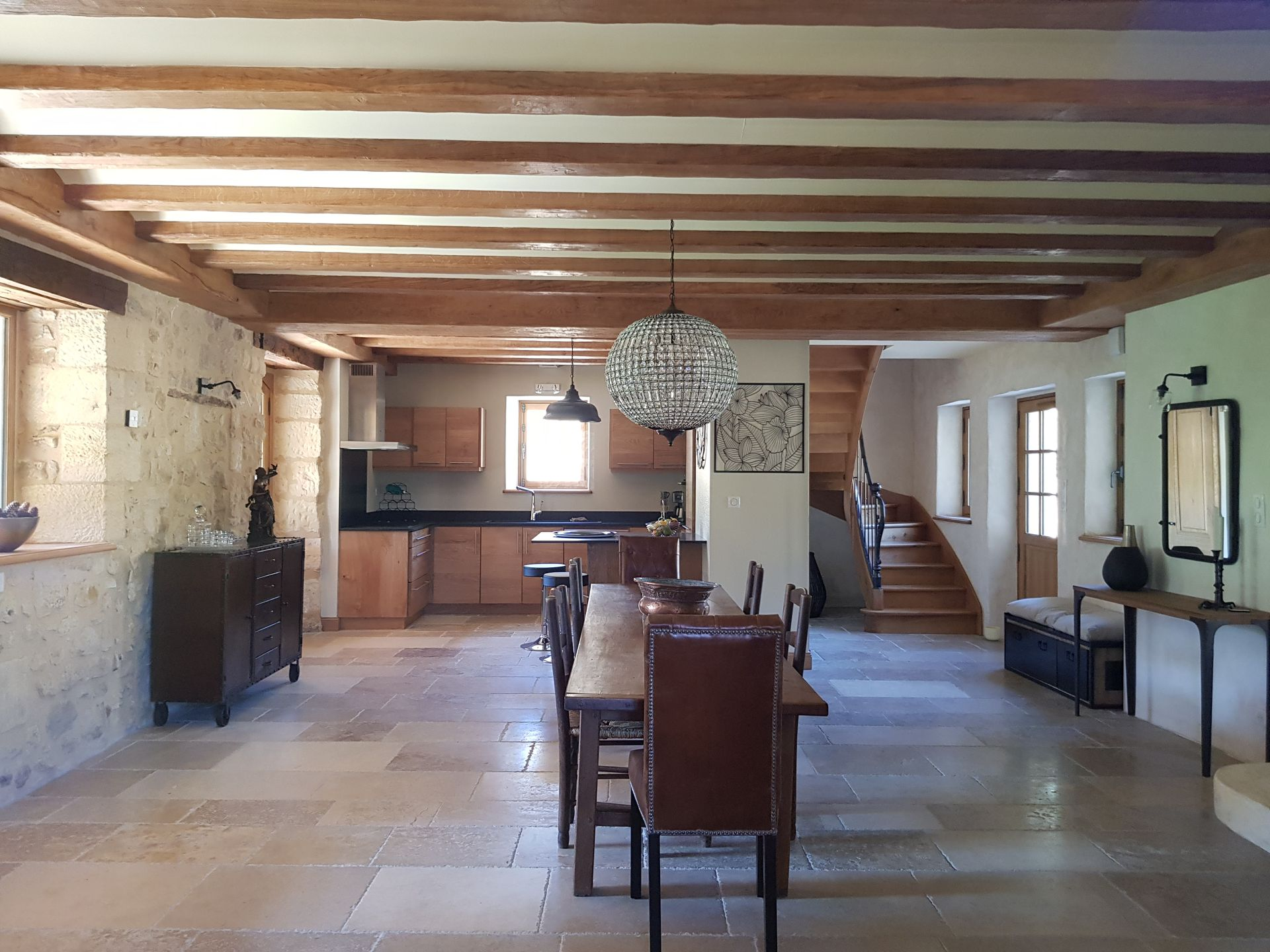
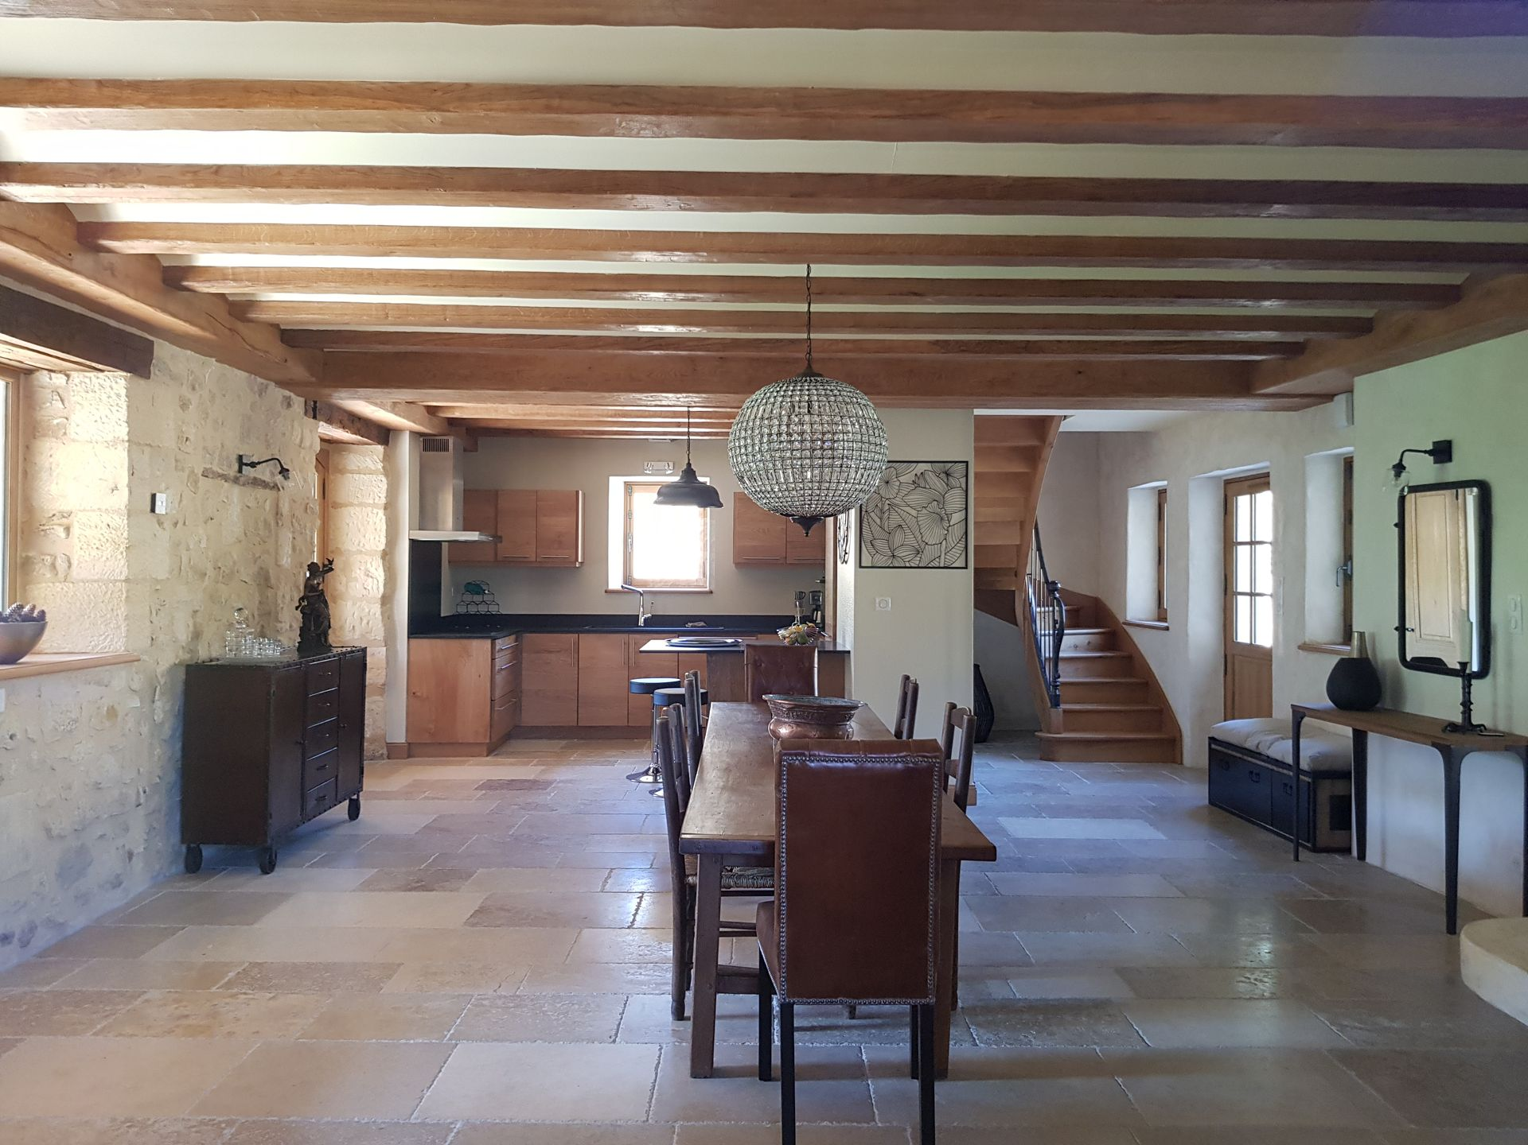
- planter (992, 633)
